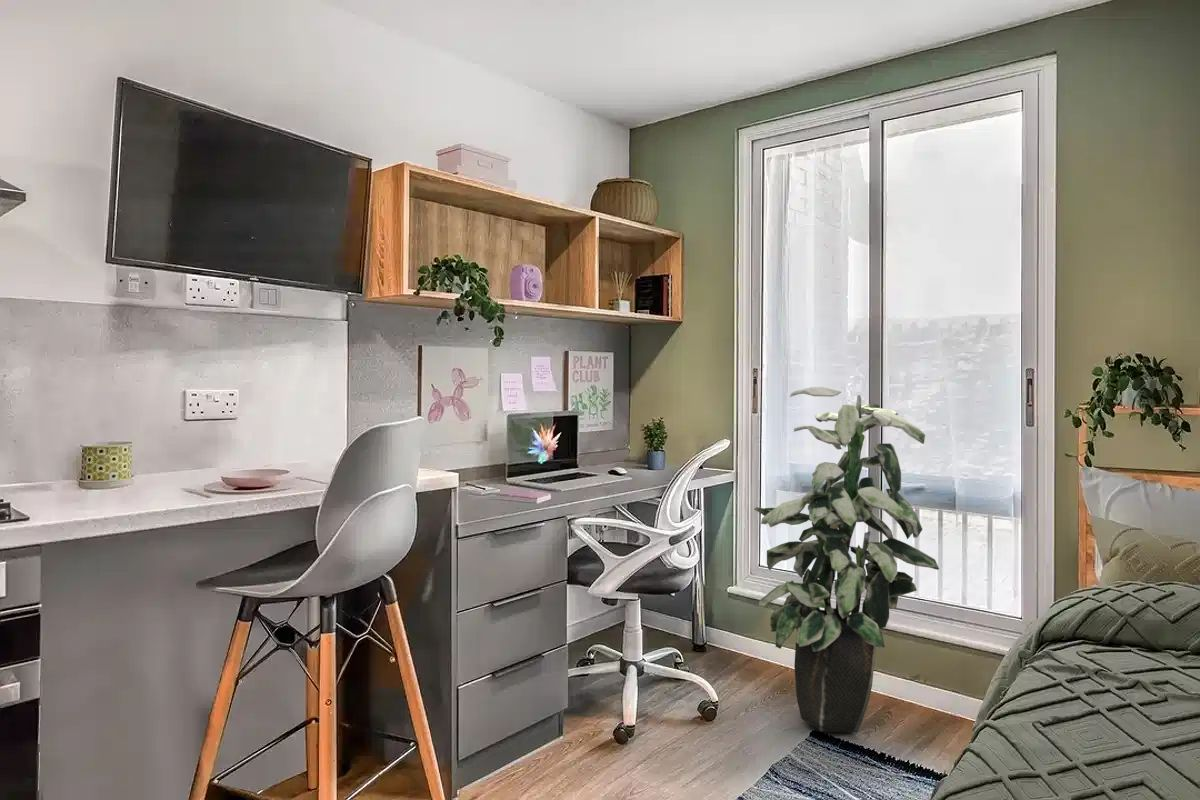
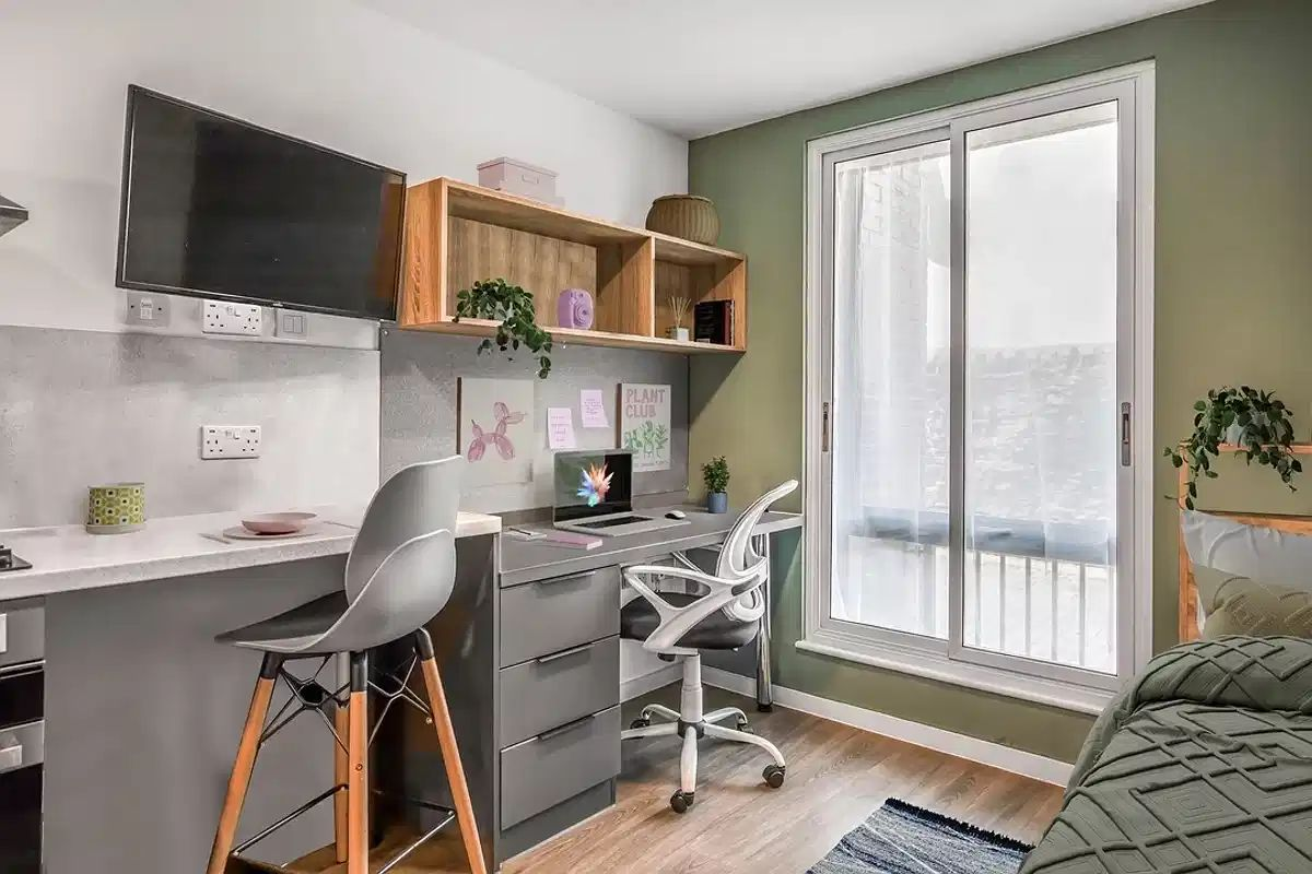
- indoor plant (835, 553)
